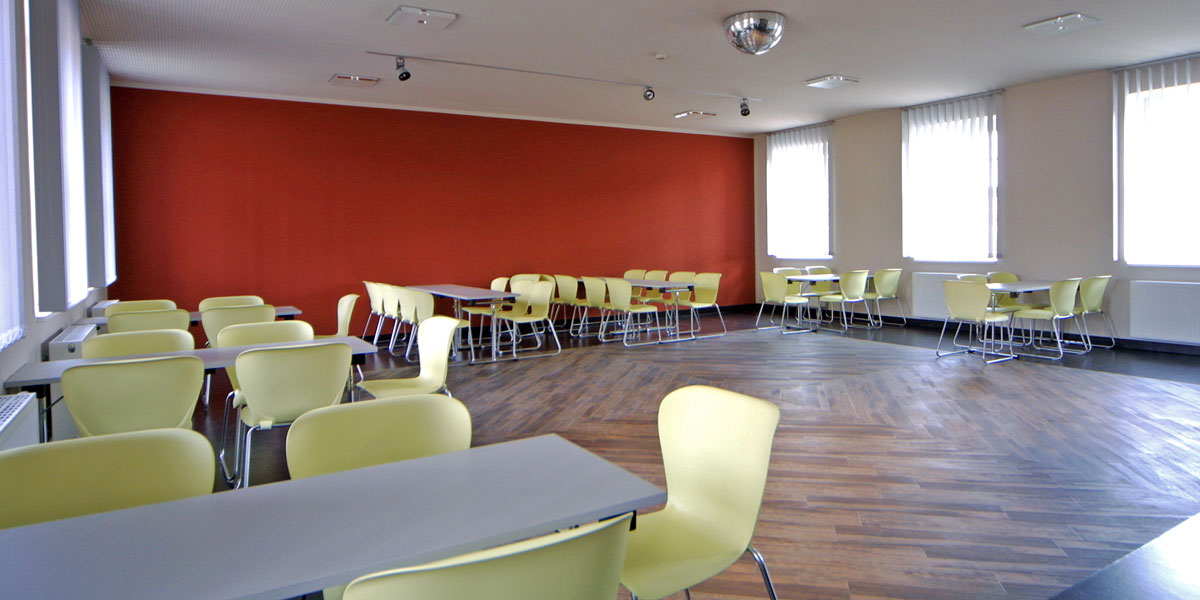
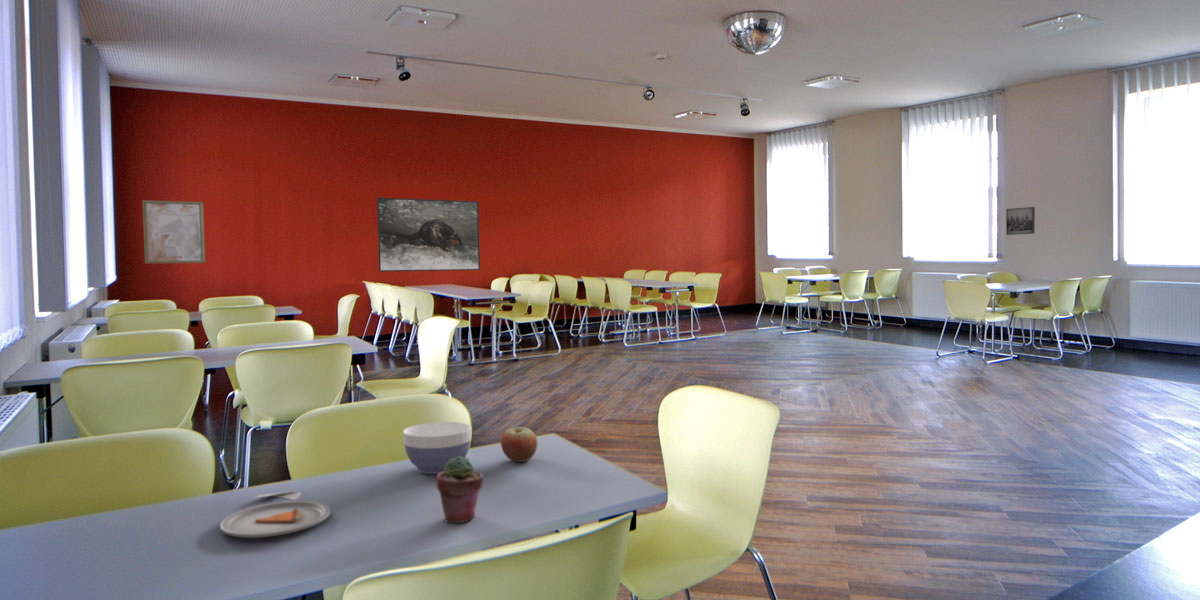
+ apple (519, 444)
+ wall art (1020, 221)
+ wall art (174, 232)
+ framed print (430, 235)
+ dinner plate (278, 511)
+ bowl (437, 448)
+ potted succulent (459, 487)
